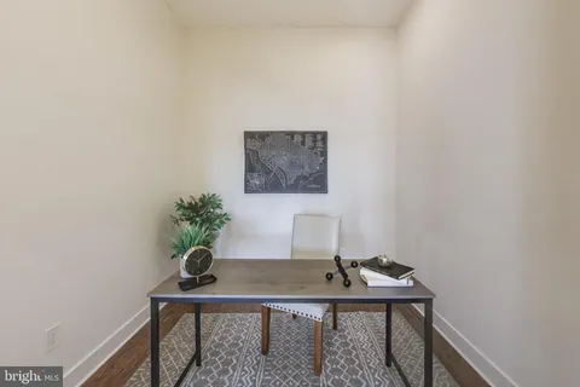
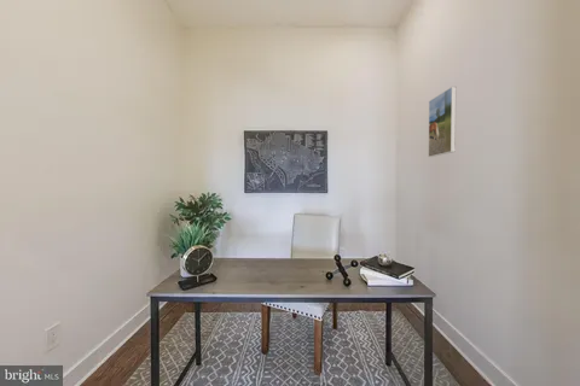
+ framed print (441, 124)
